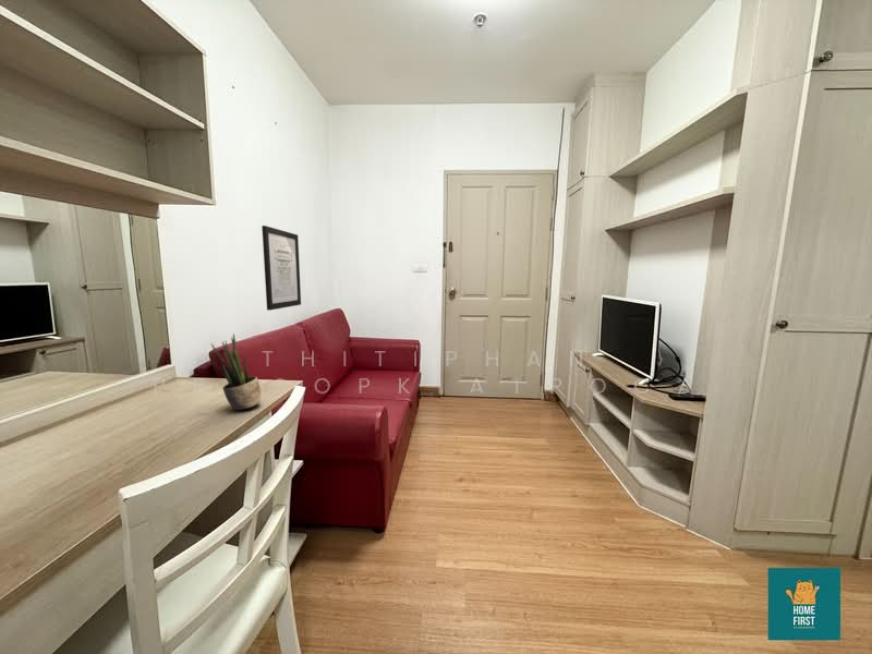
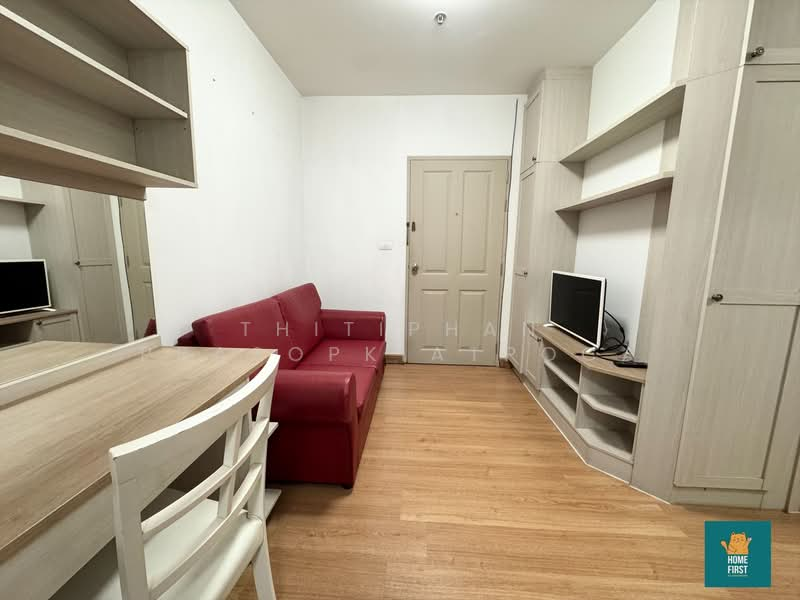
- wall art (283, 269)
- potted plant (235, 371)
